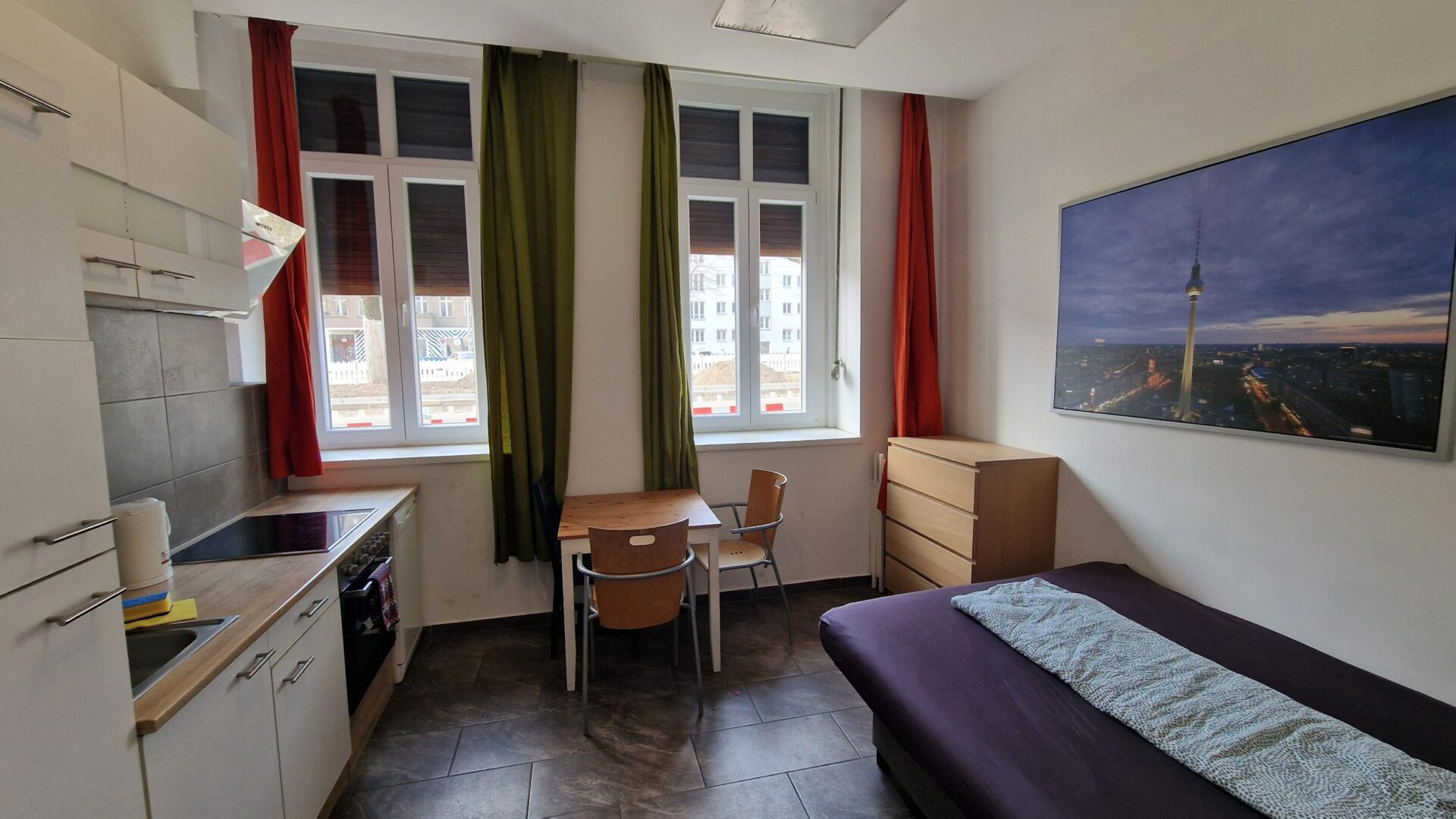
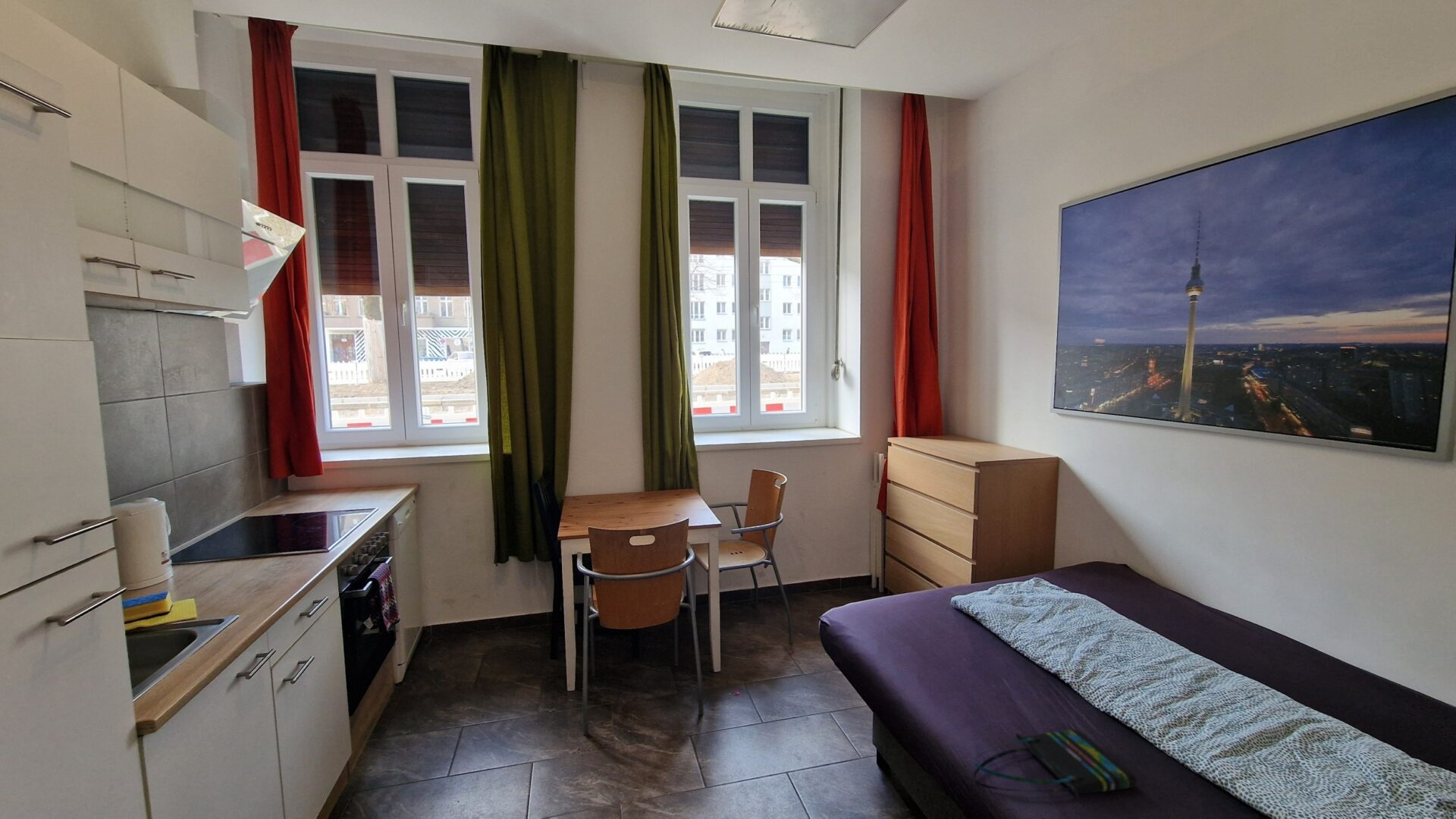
+ tote bag (1041, 761)
